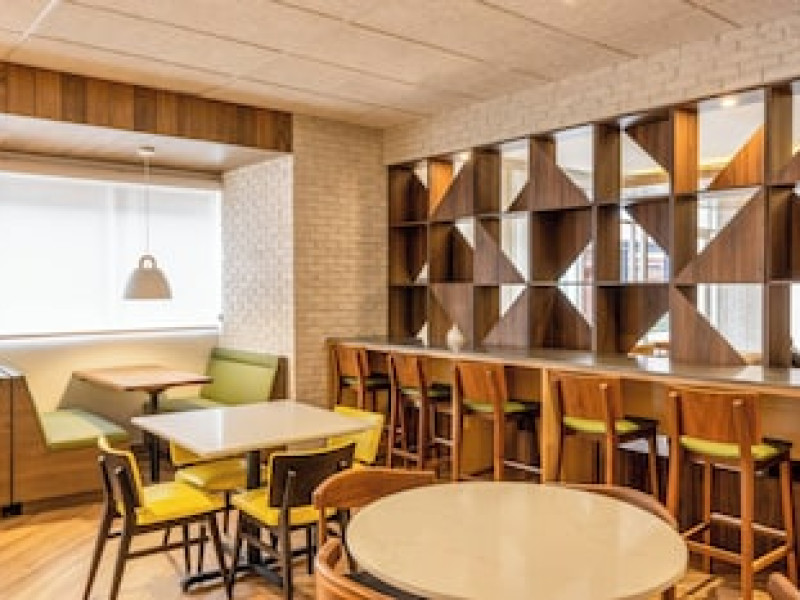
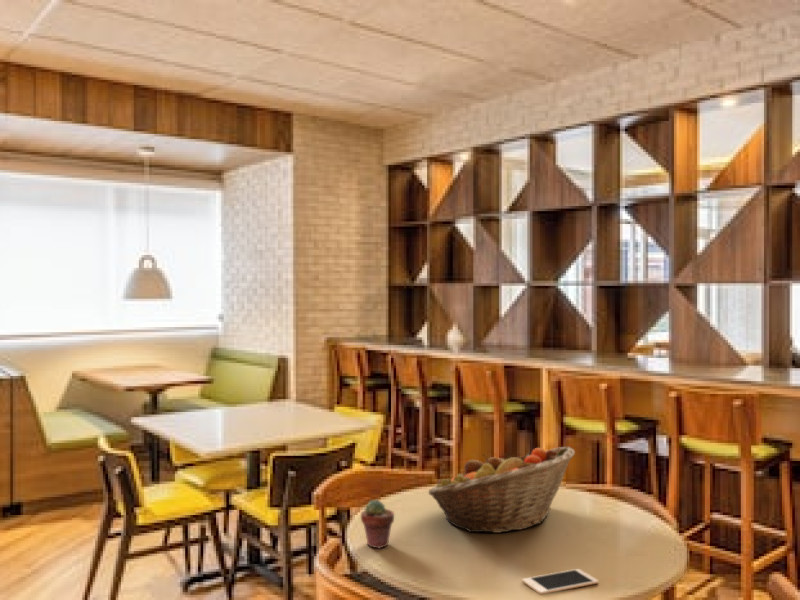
+ cell phone (560, 581)
+ potted succulent (377, 521)
+ fruit basket (503, 482)
